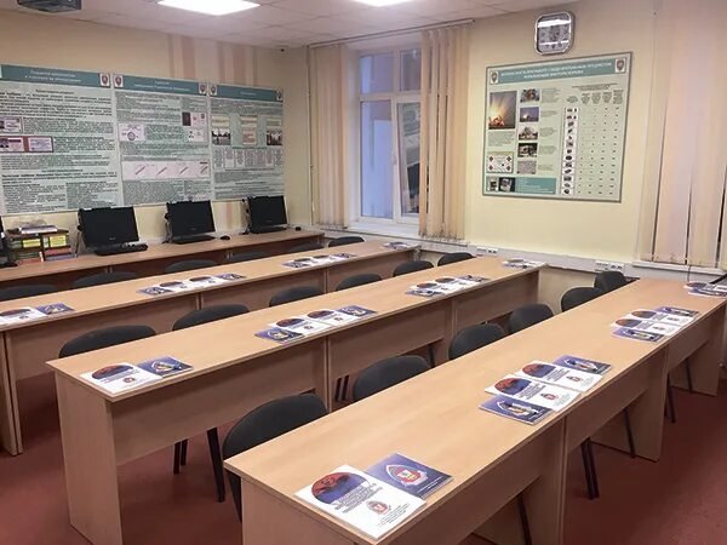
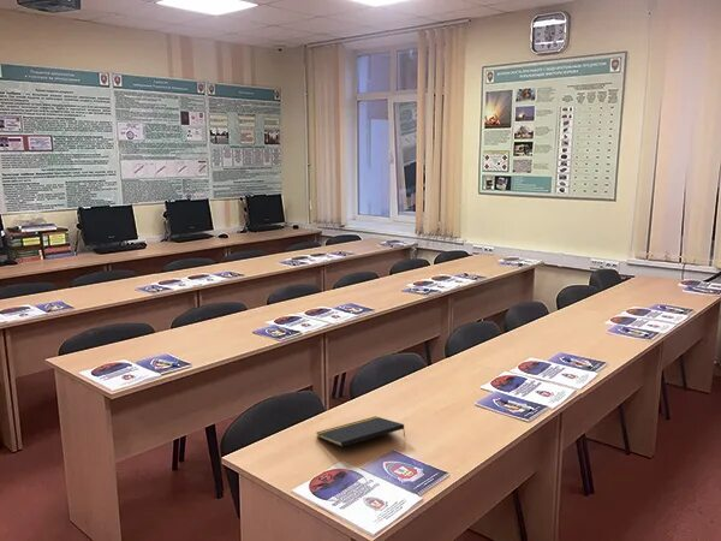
+ notepad (359, 430)
